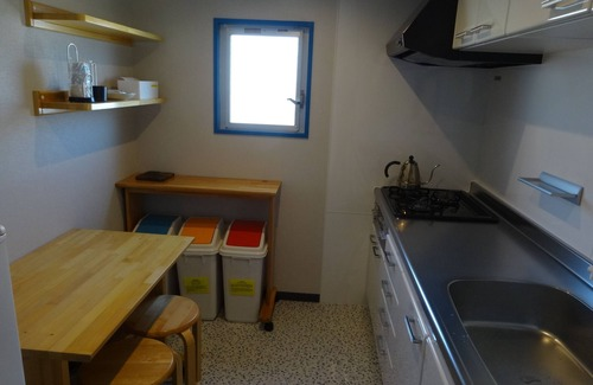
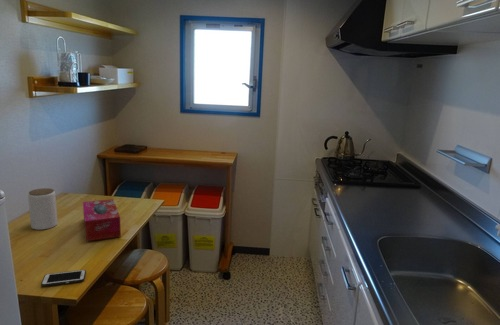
+ jar (43, 208)
+ cell phone (64, 277)
+ tissue box (100, 218)
